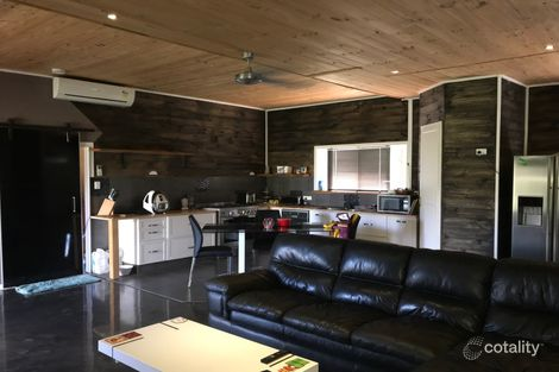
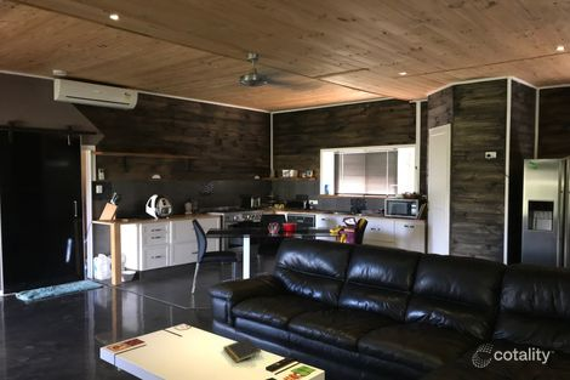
+ notepad (241, 350)
